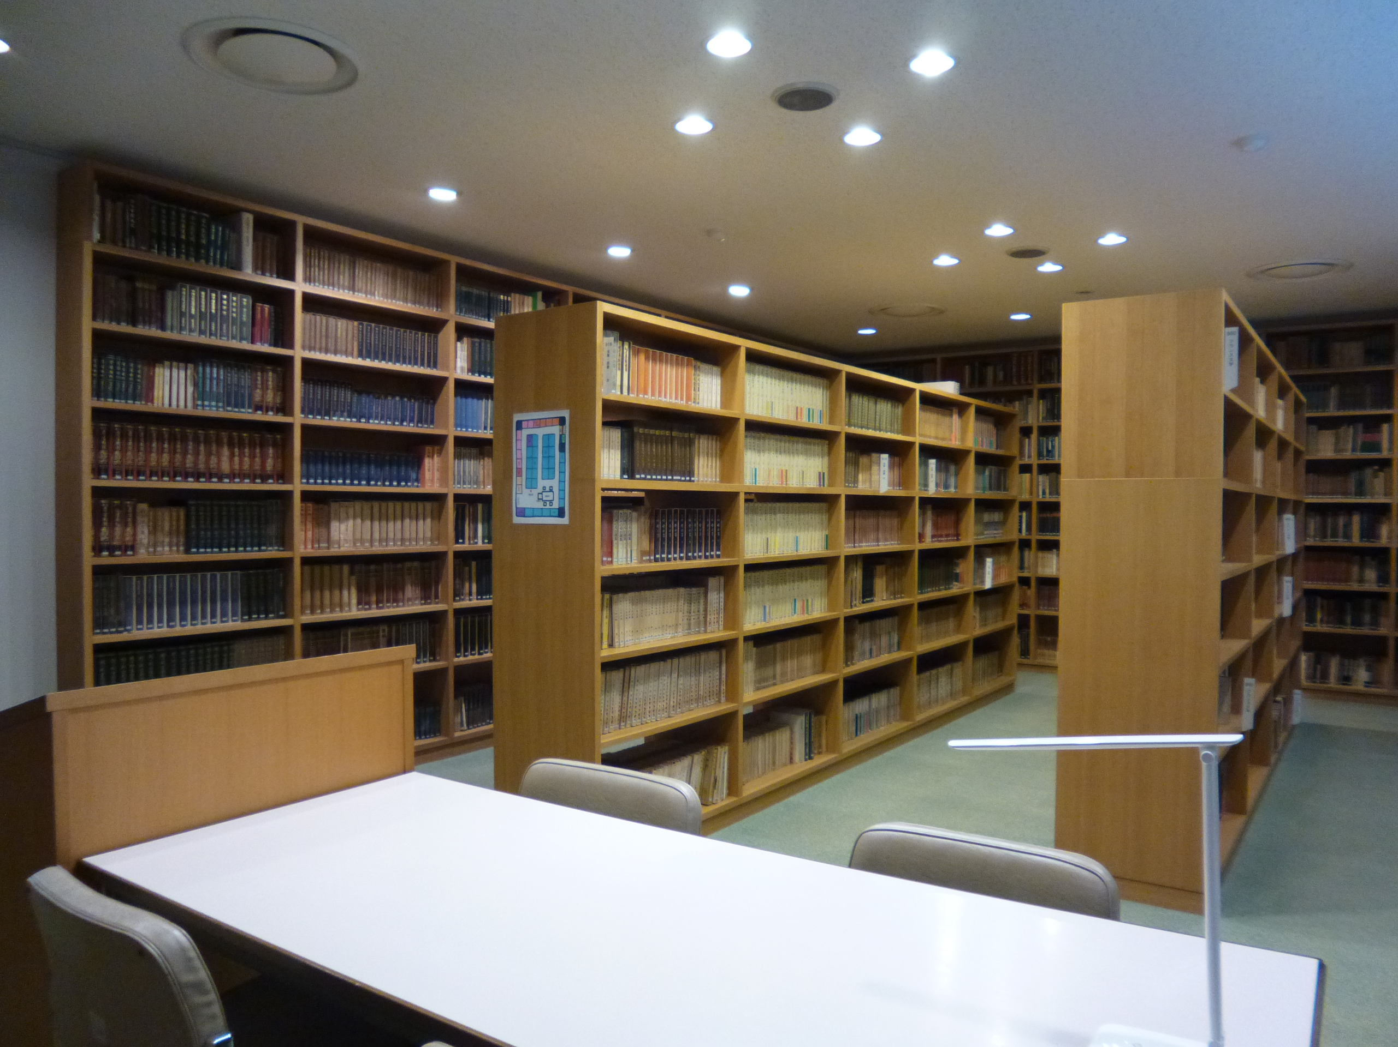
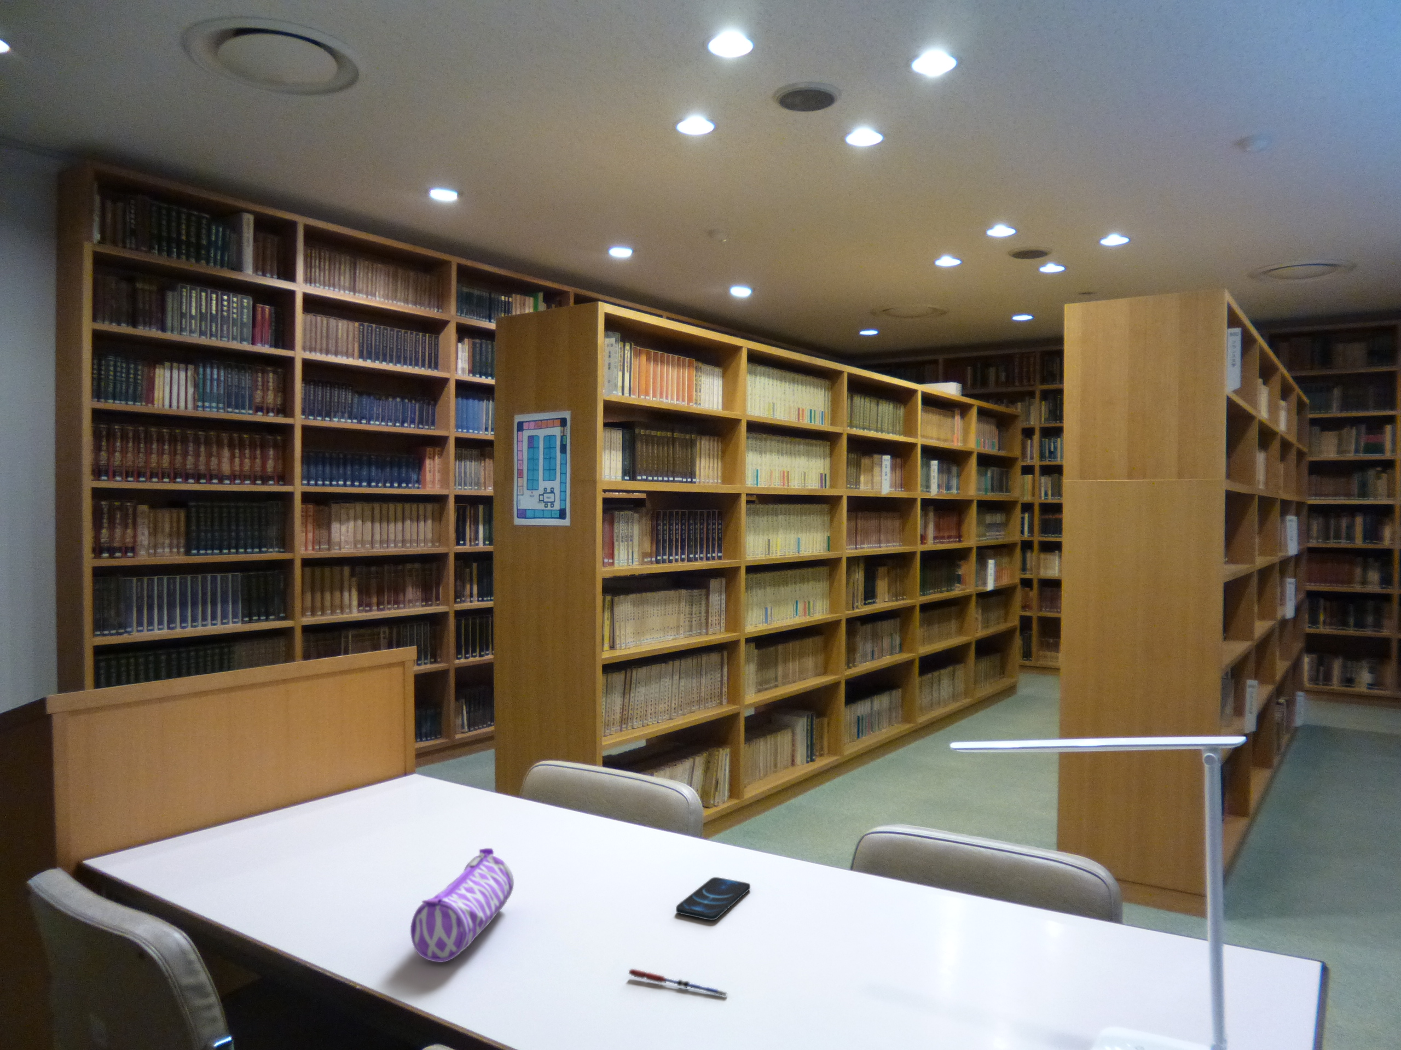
+ smartphone (714, 898)
+ pen (677, 982)
+ pencil case (466, 902)
